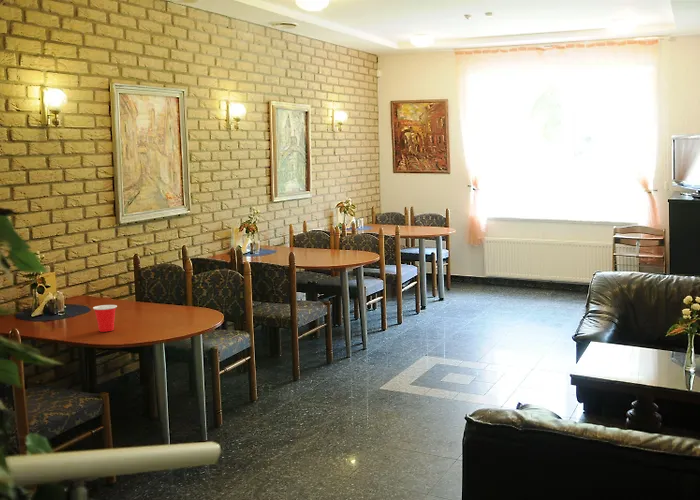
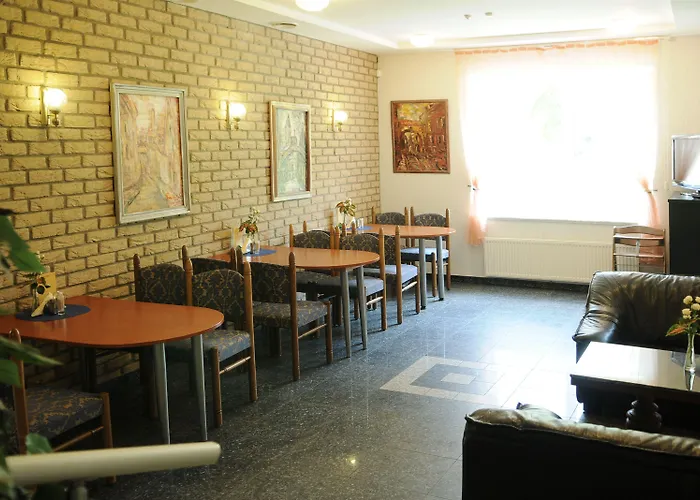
- cup (105, 318)
